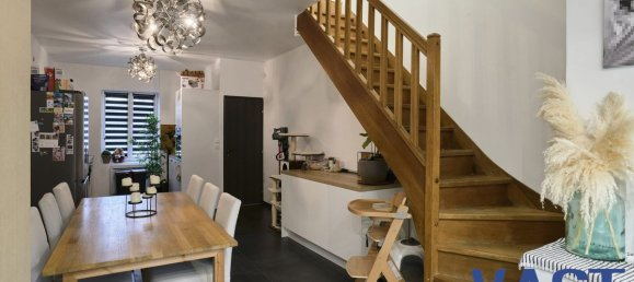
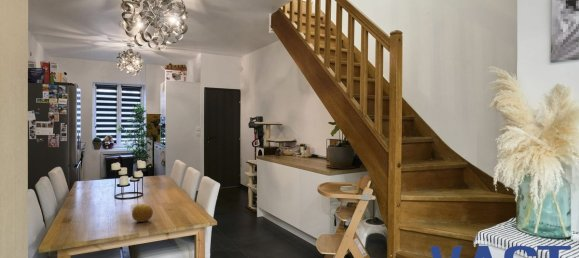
+ fruit (142, 213)
